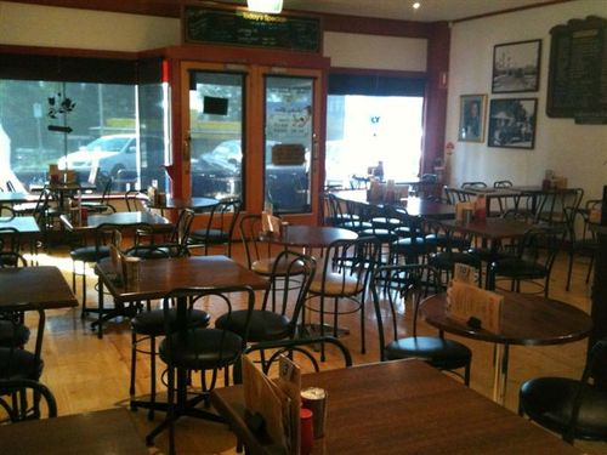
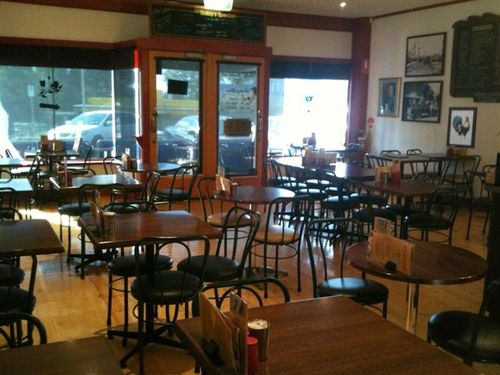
+ wall art (461, 127)
